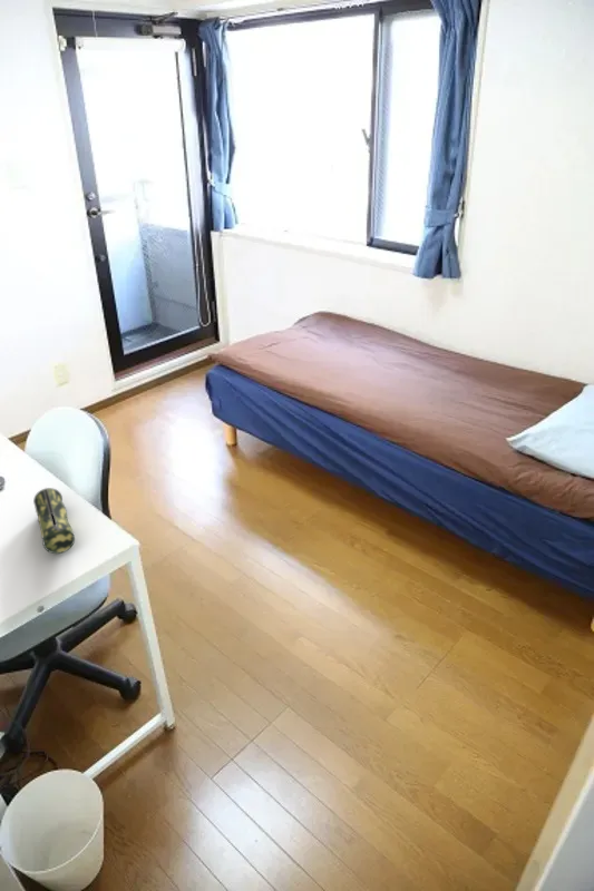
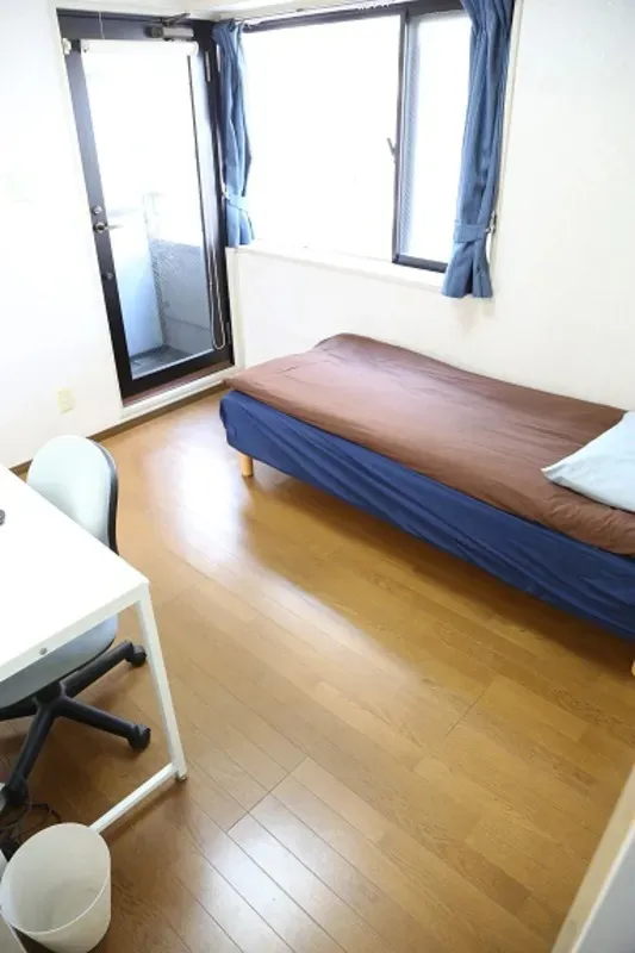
- pencil case (52, 521)
